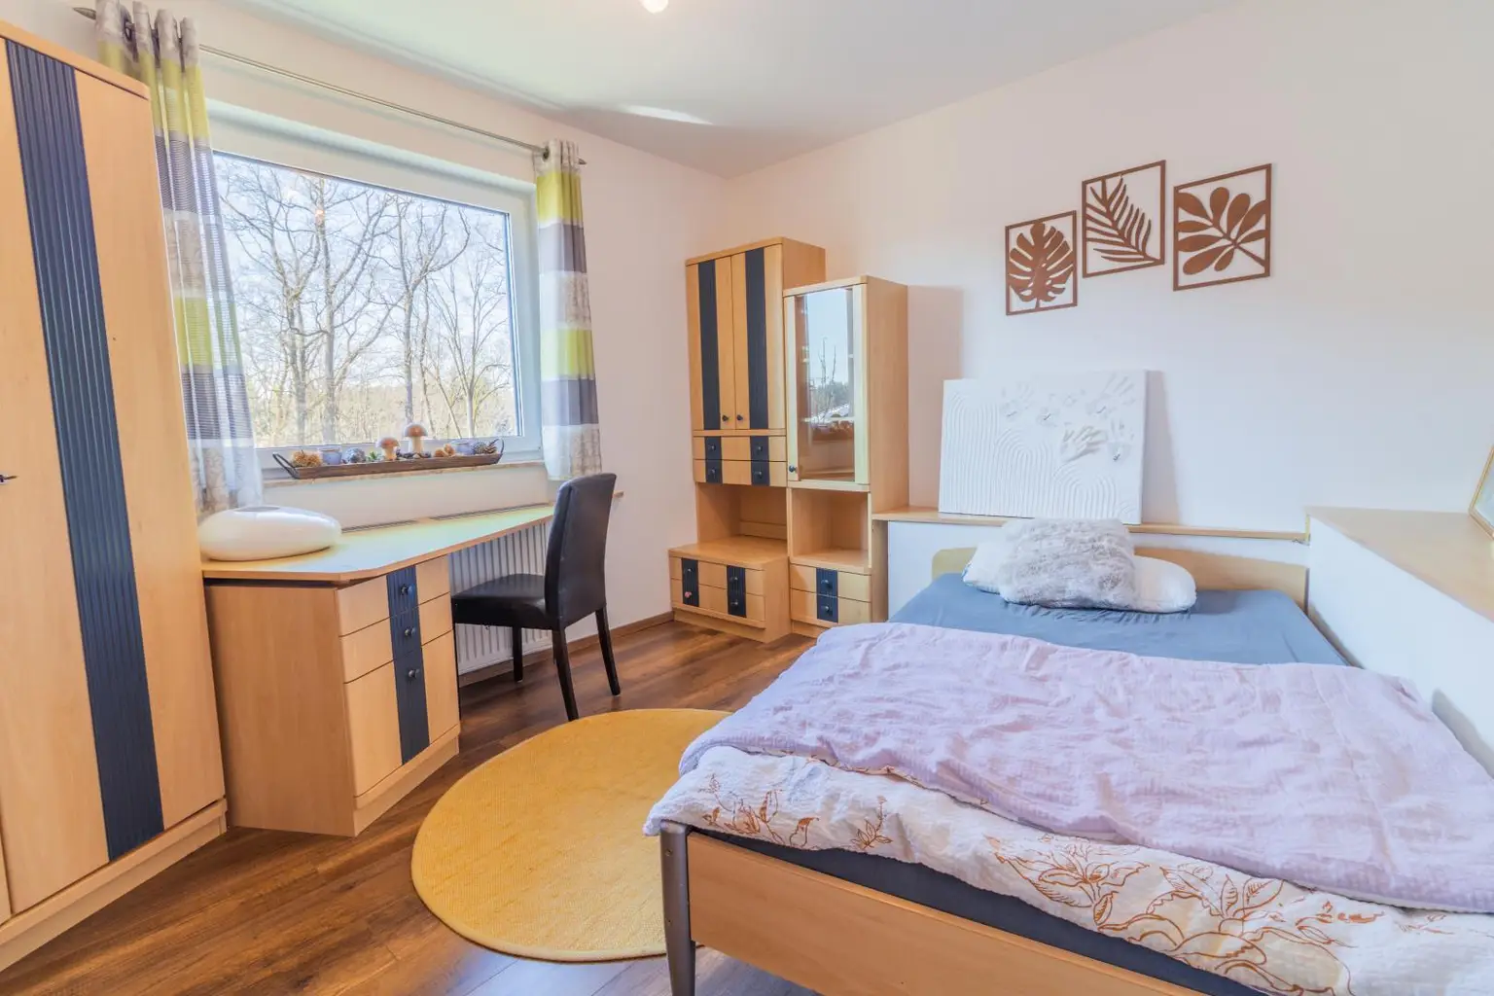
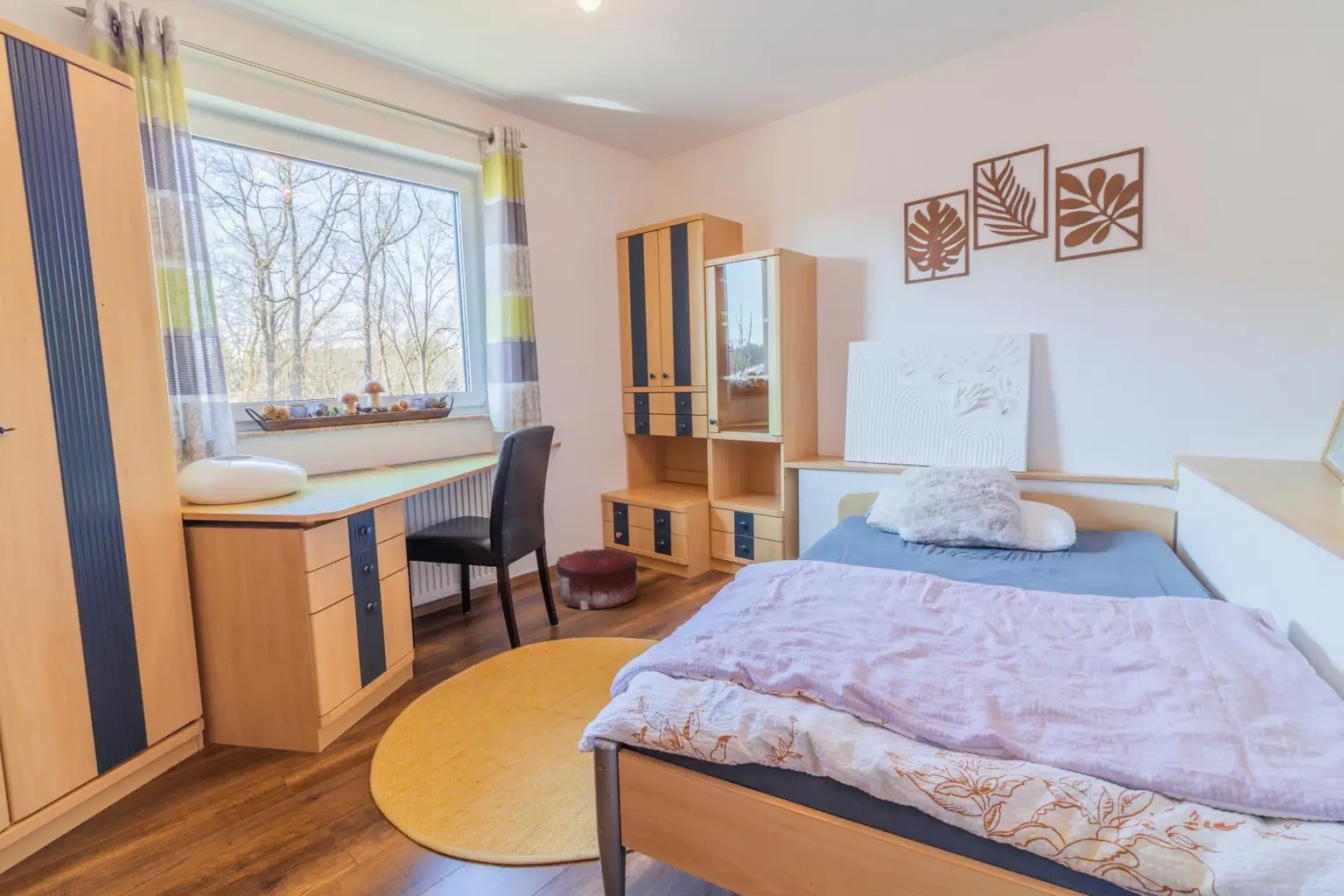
+ pouf (597, 575)
